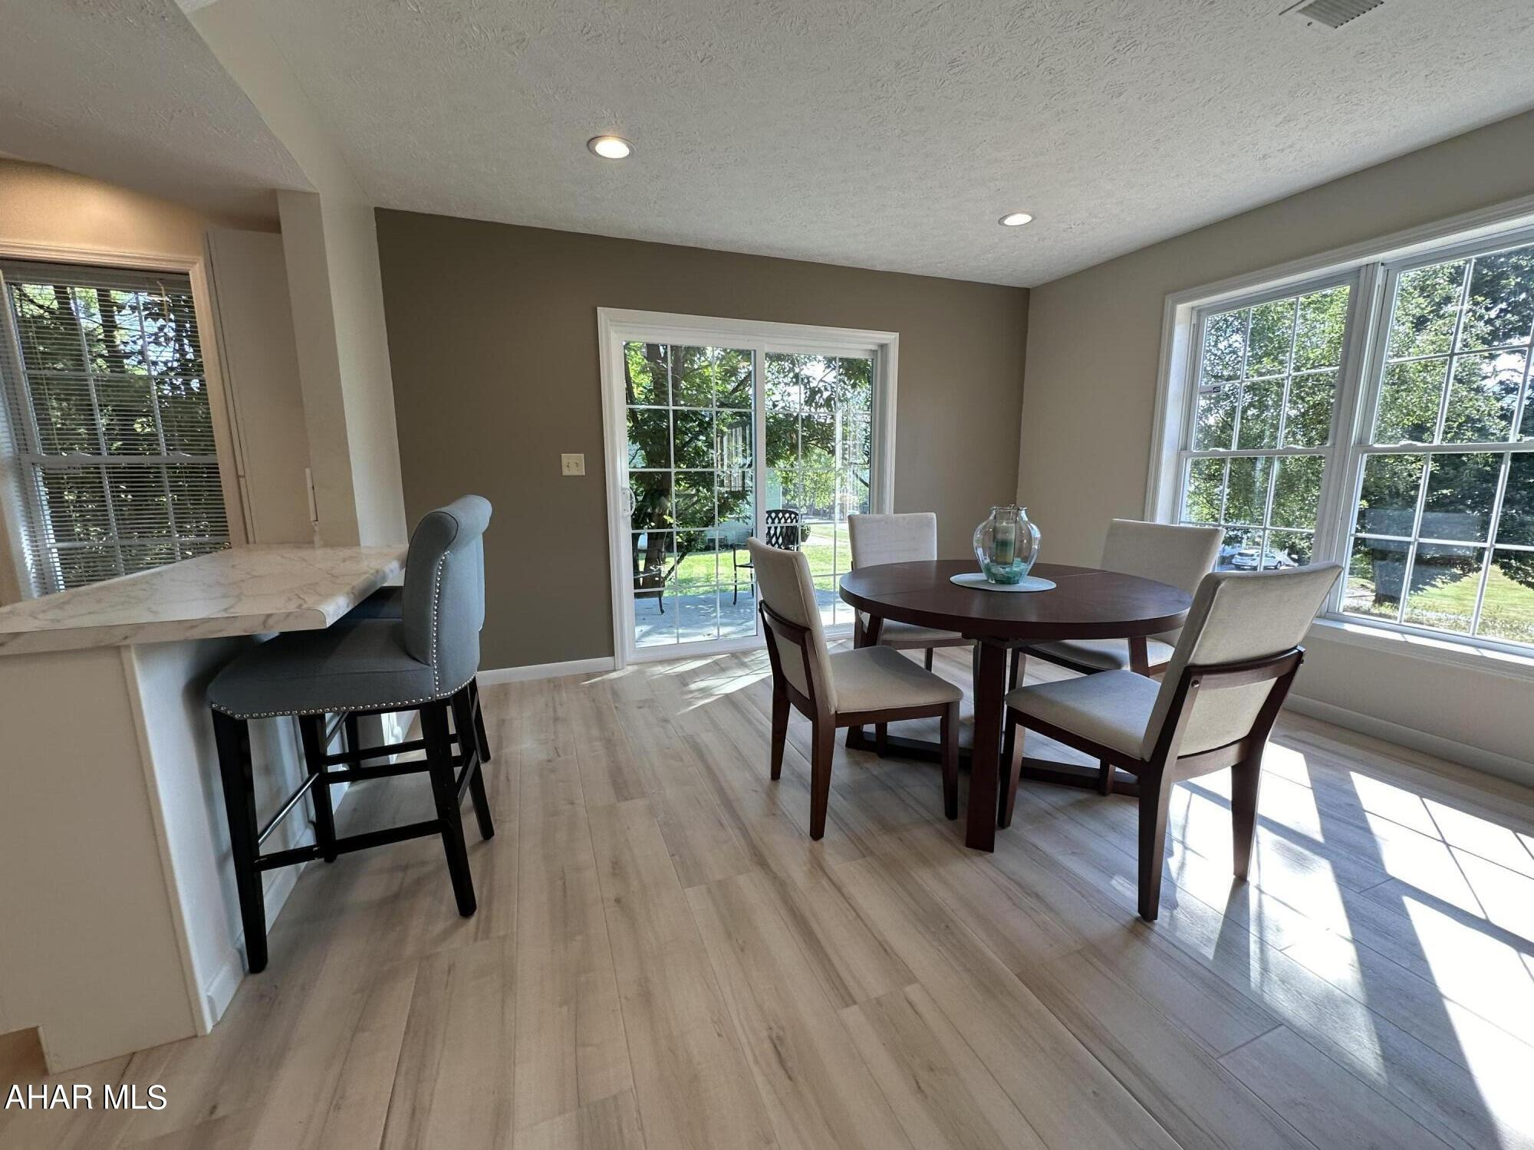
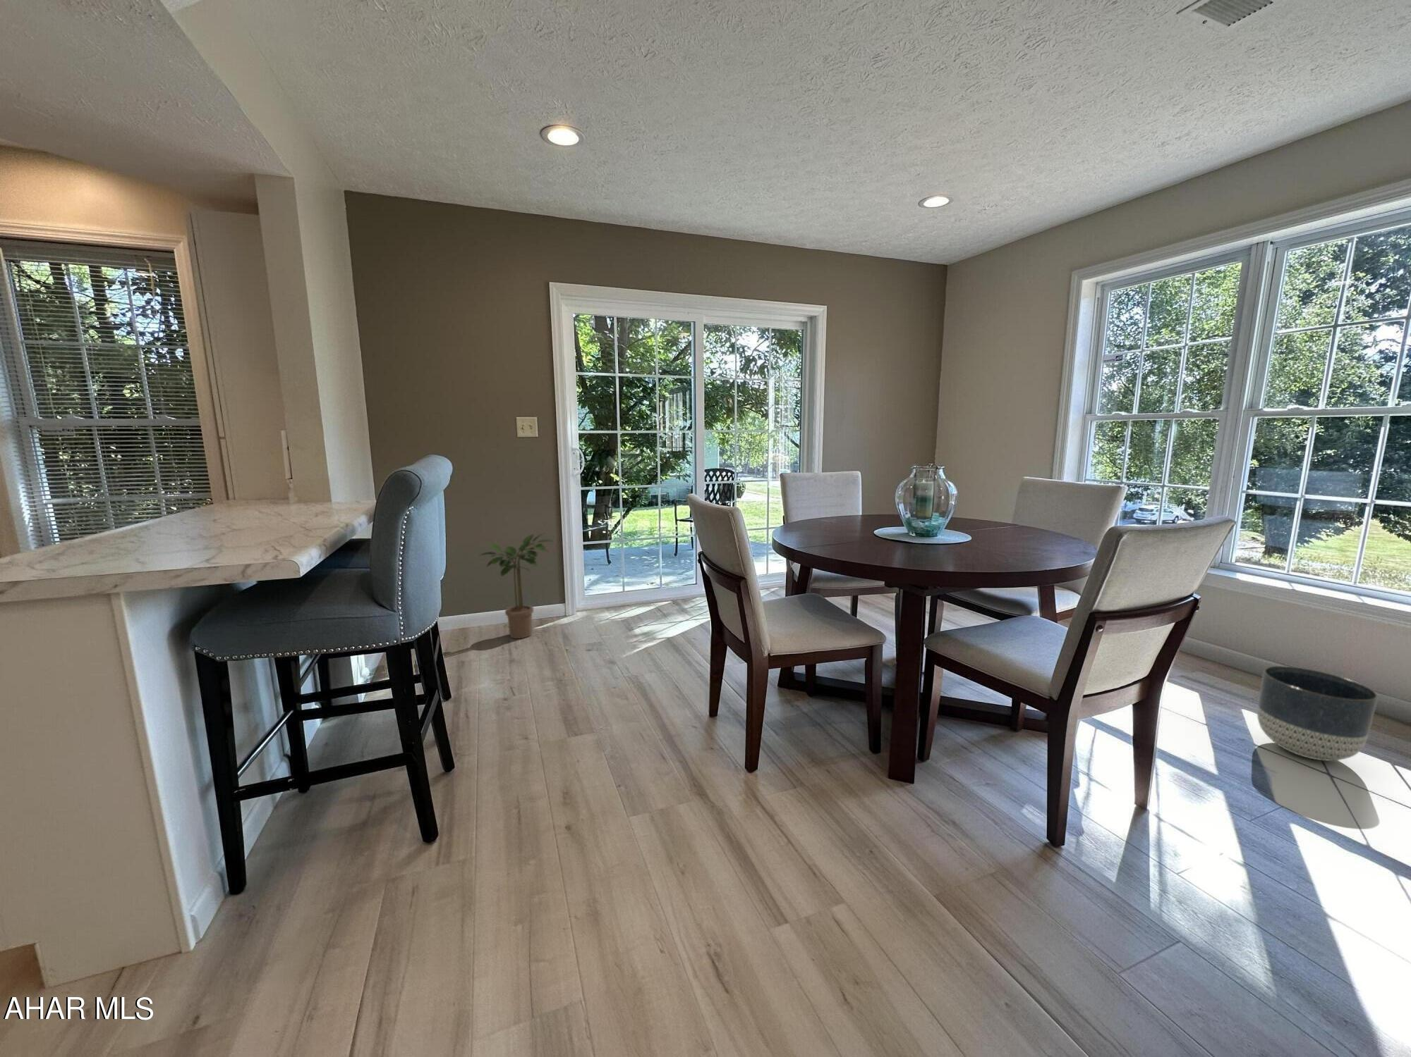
+ potted plant (519, 584)
+ planter (1310, 717)
